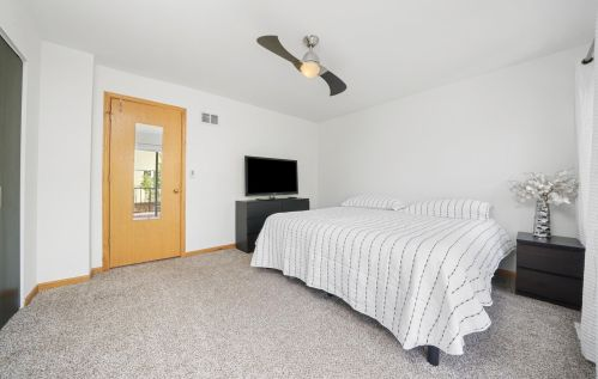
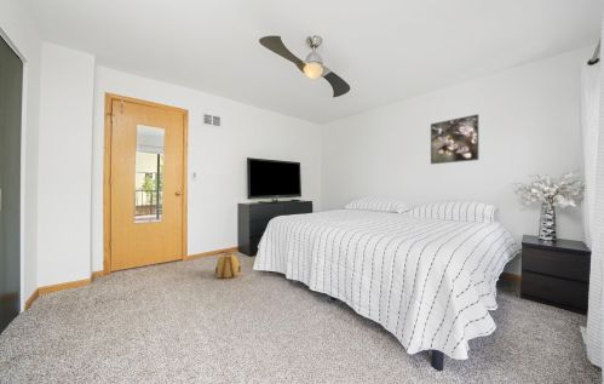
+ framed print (453, 141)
+ backpack (228, 263)
